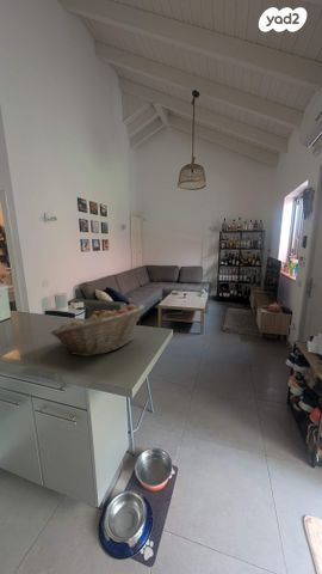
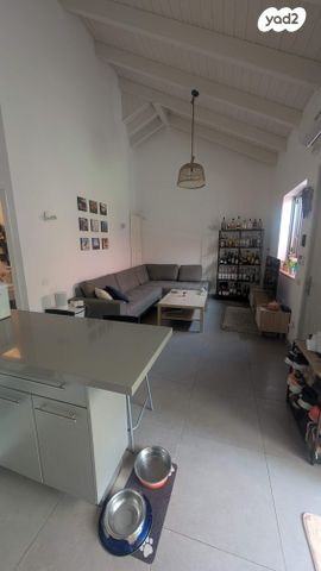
- fruit basket (101, 325)
